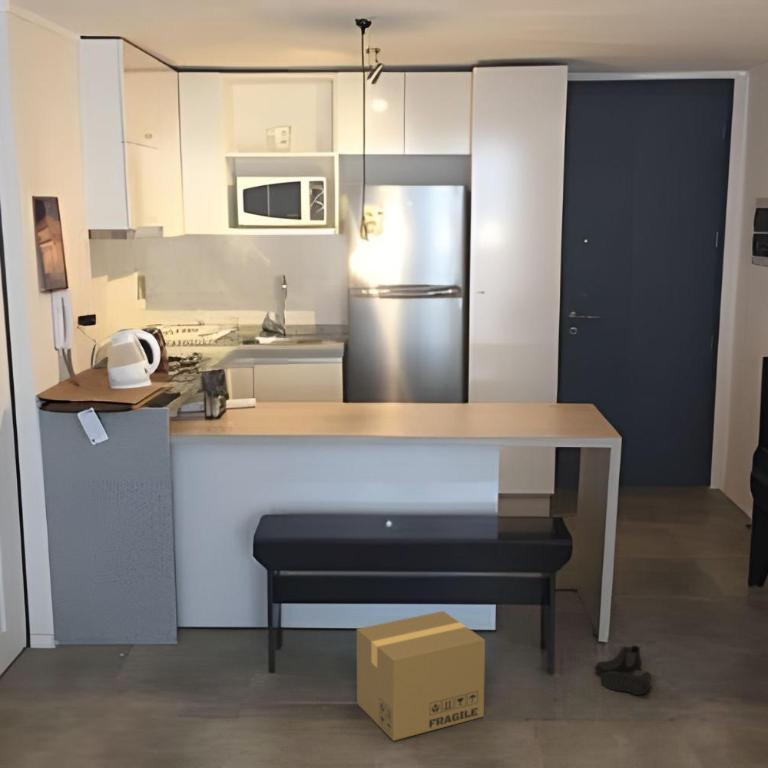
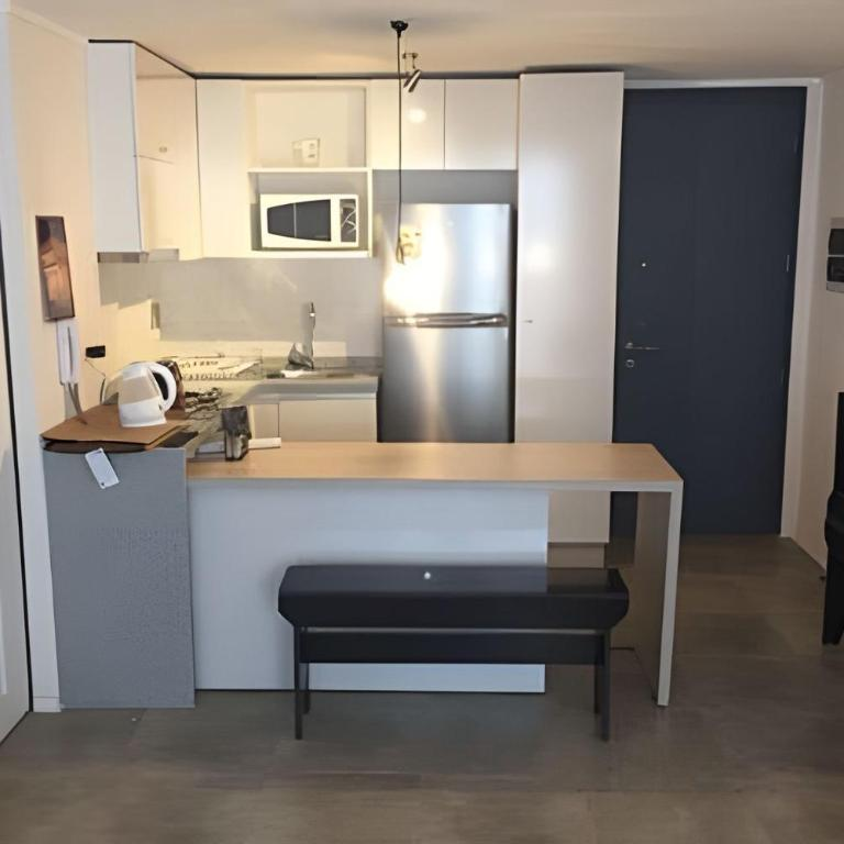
- boots (627, 668)
- cardboard box (419, 672)
